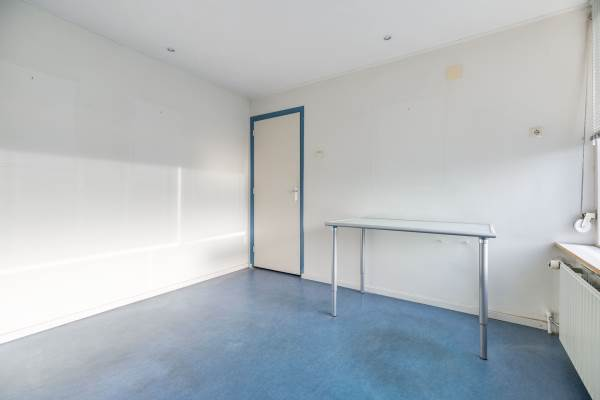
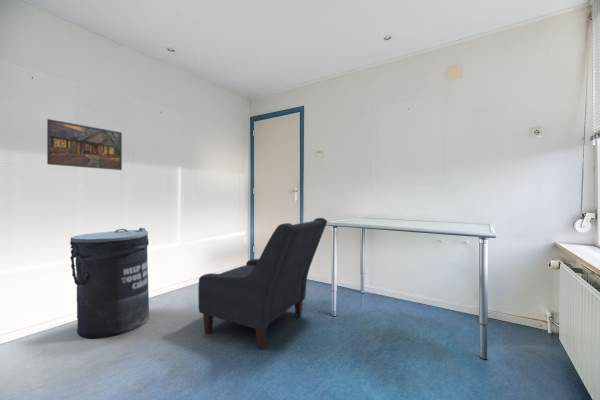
+ trash can (112, 276)
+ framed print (87, 146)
+ chair (265, 272)
